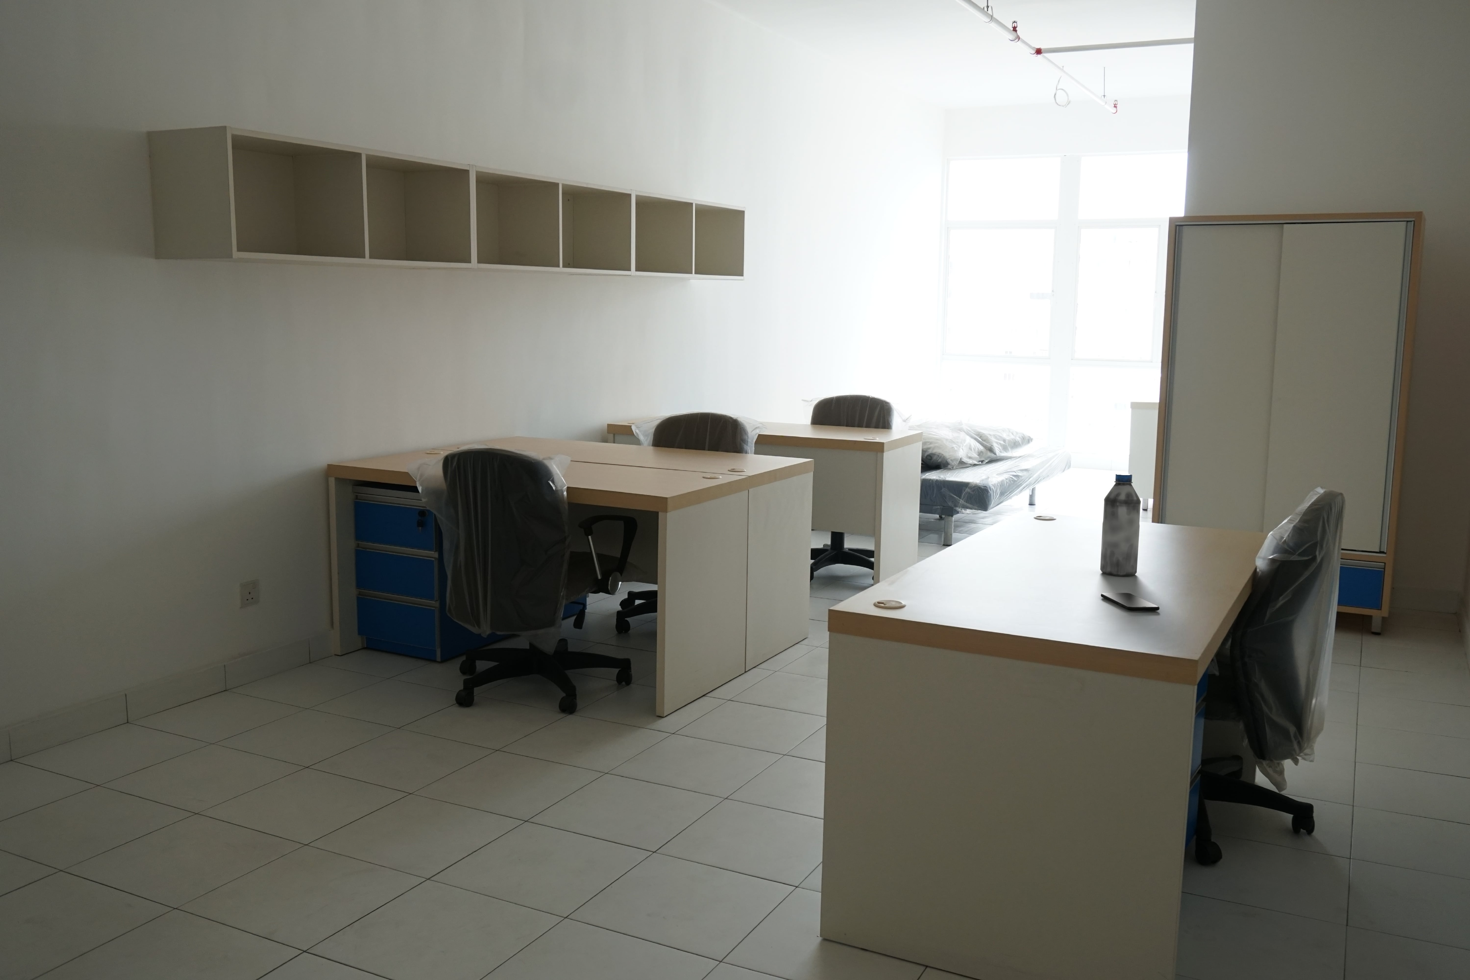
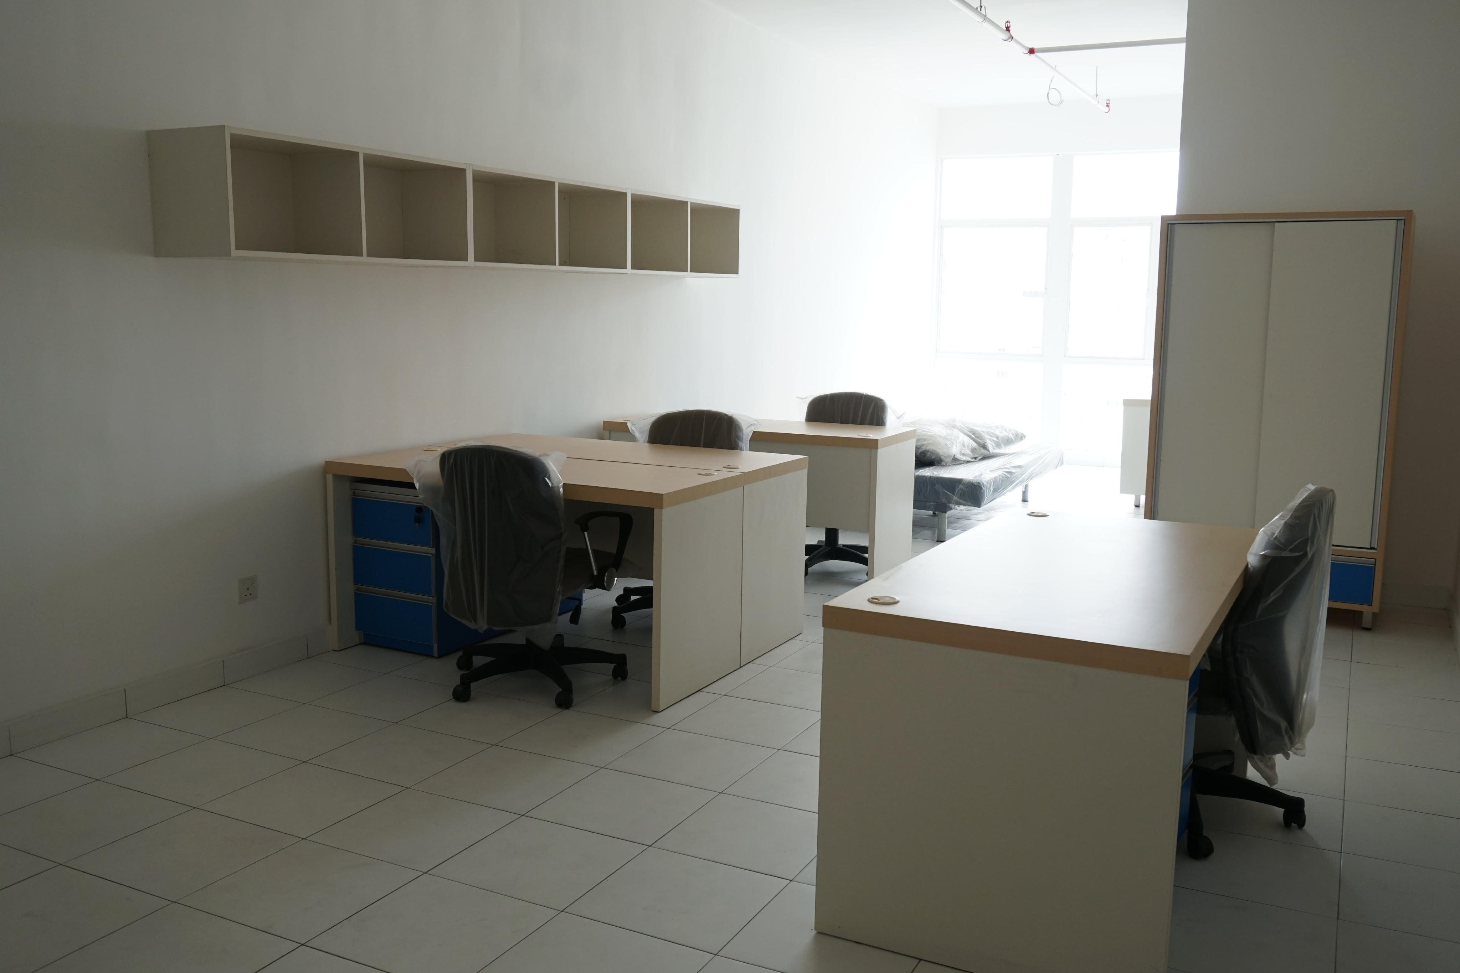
- smartphone (1129, 602)
- water bottle (1121, 524)
